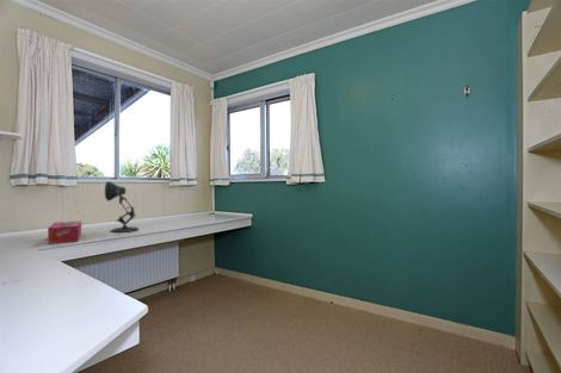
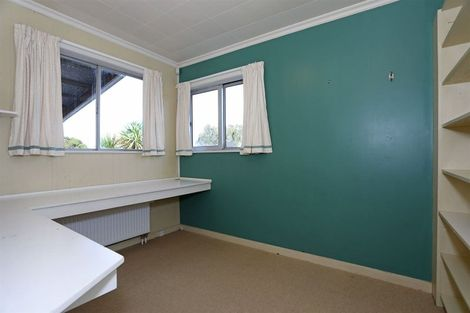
- tissue box (66, 231)
- desk lamp (123, 206)
